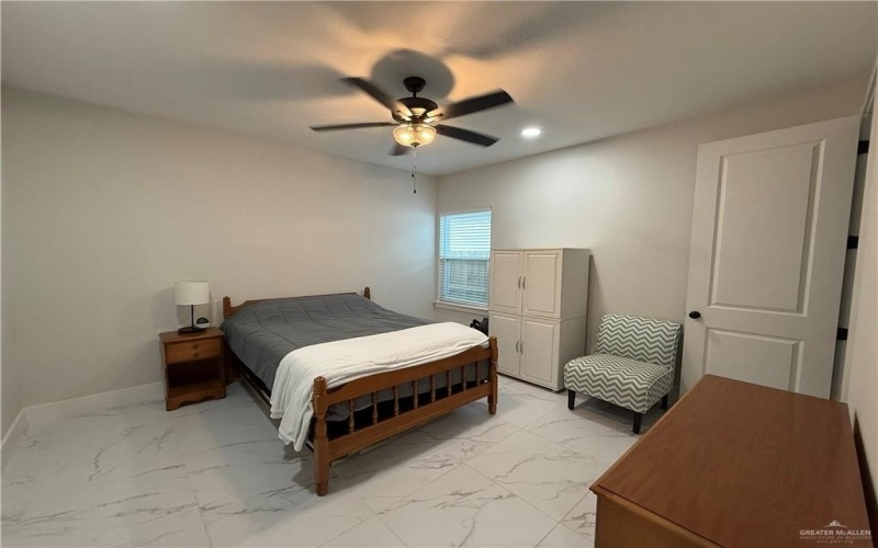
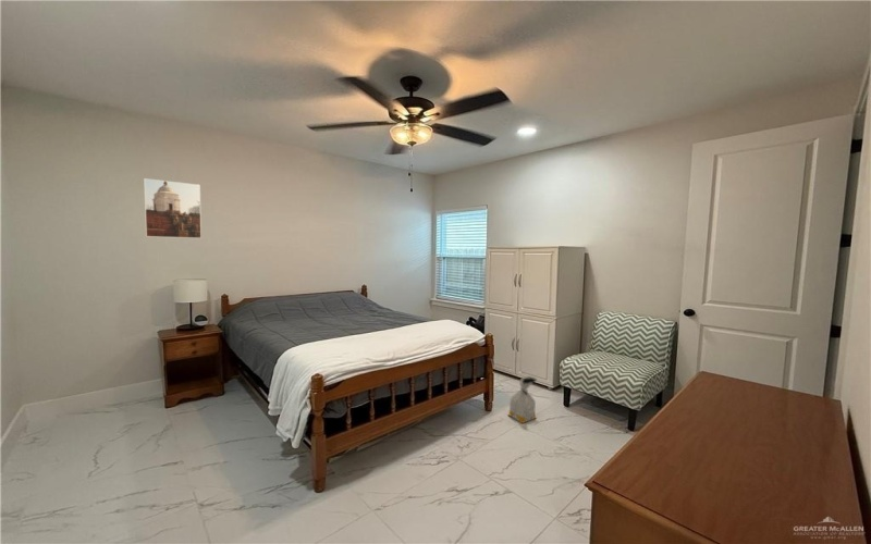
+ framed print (173, 209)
+ bag (524, 396)
